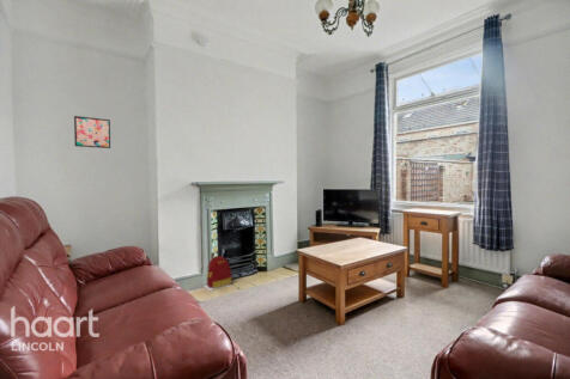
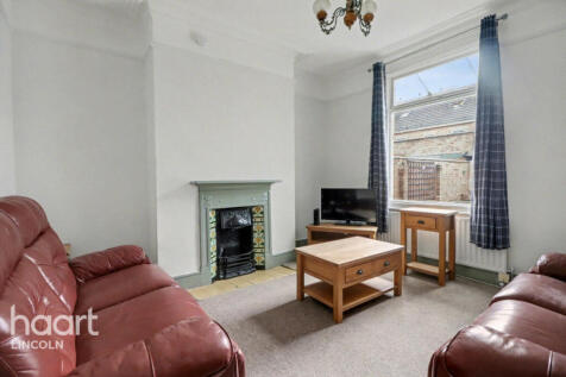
- backpack (218, 268)
- wall art (92, 132)
